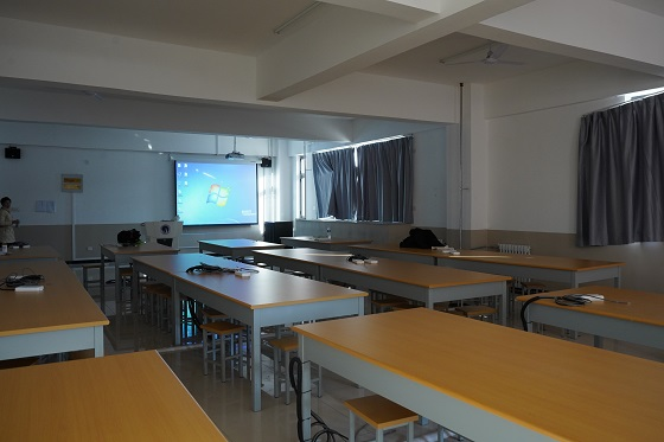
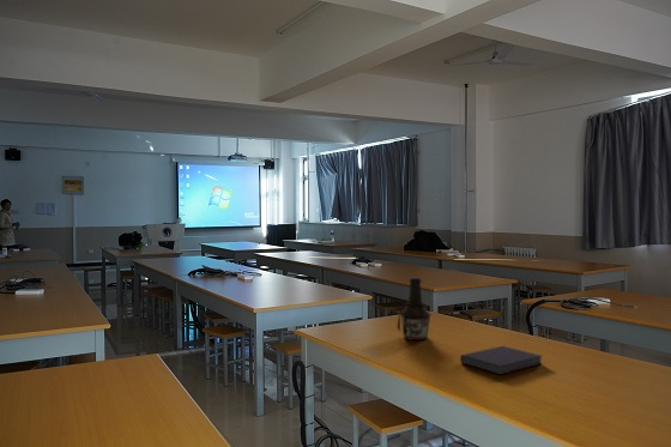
+ notebook (501, 358)
+ bottle (413, 307)
